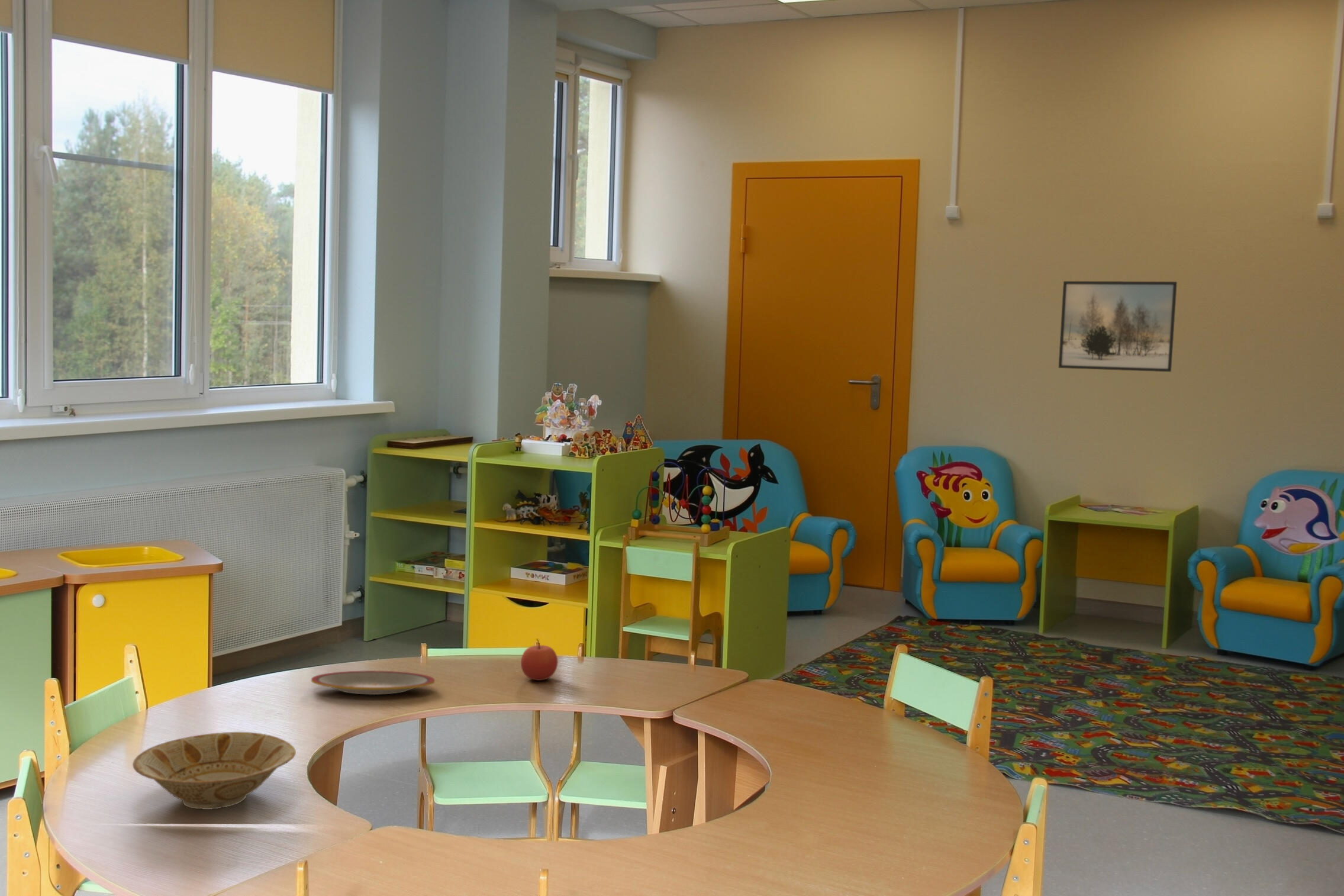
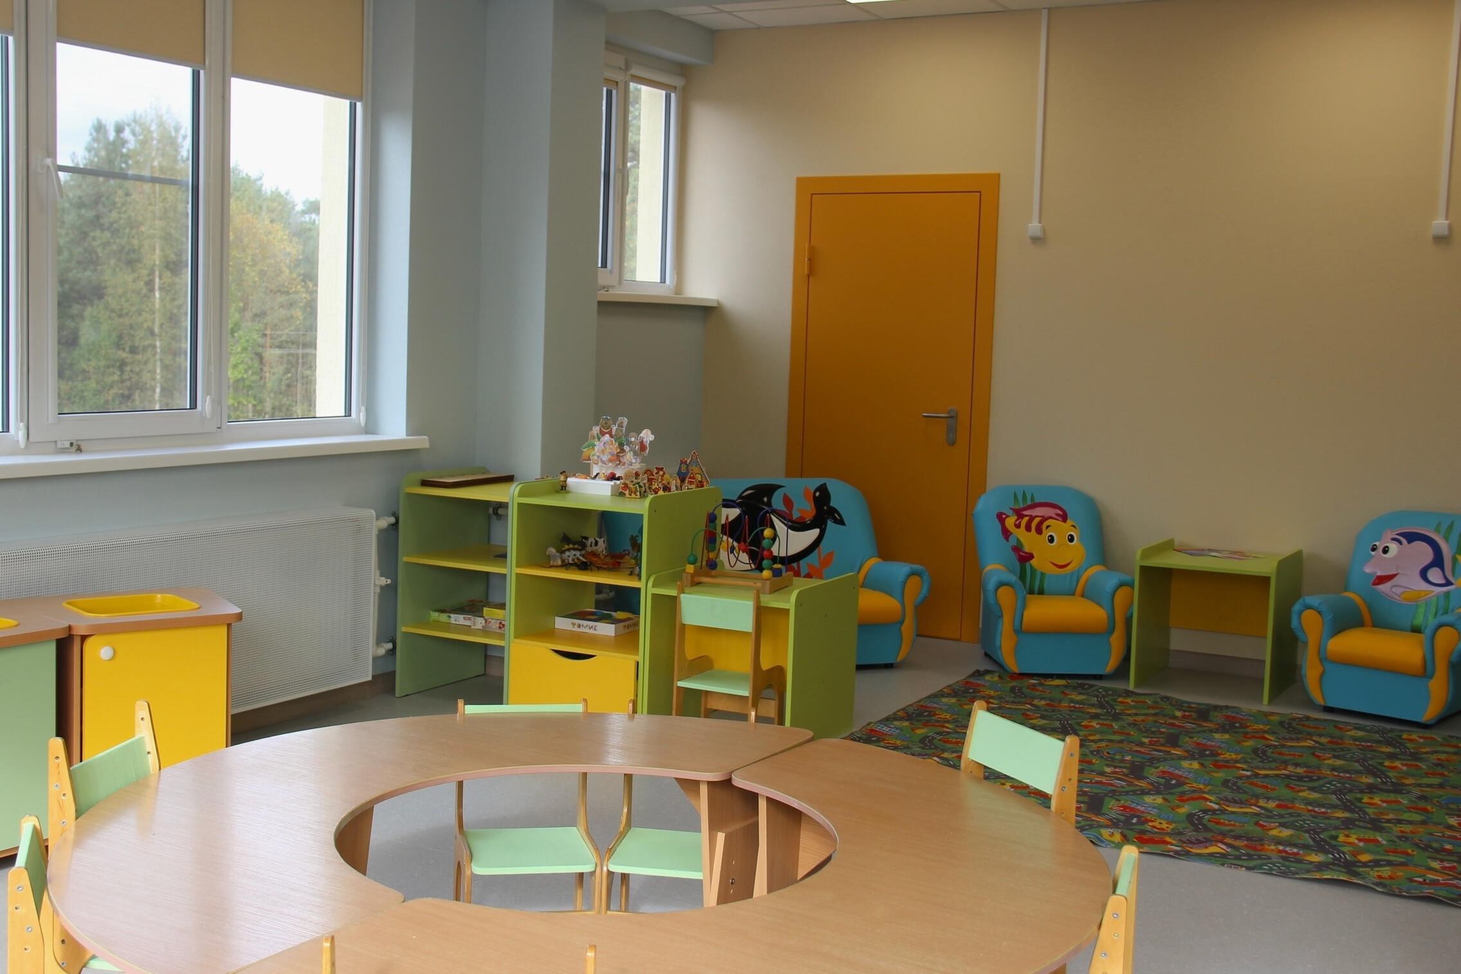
- apple (539, 658)
- bowl (215, 776)
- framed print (1116, 325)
- plate (373, 684)
